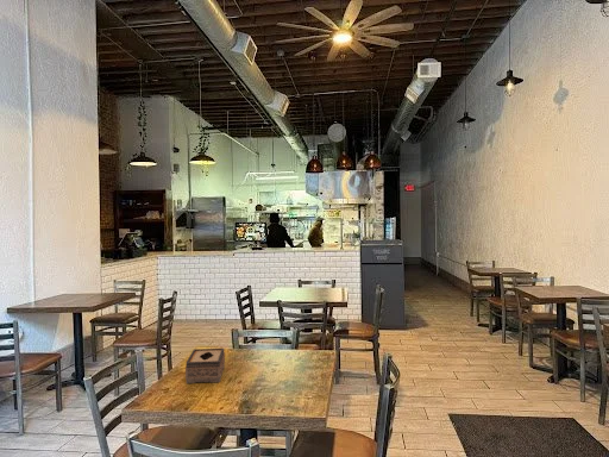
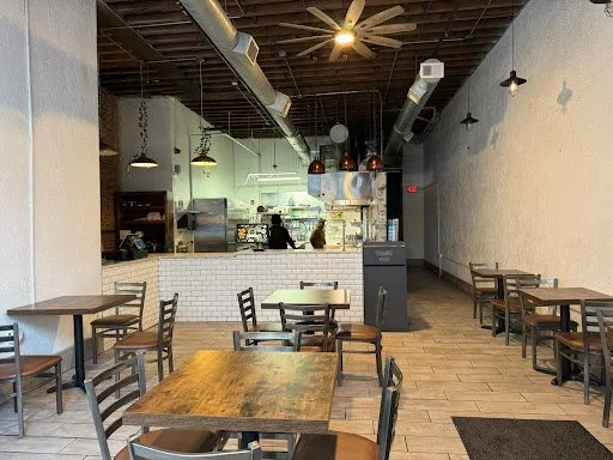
- tissue box (206, 364)
